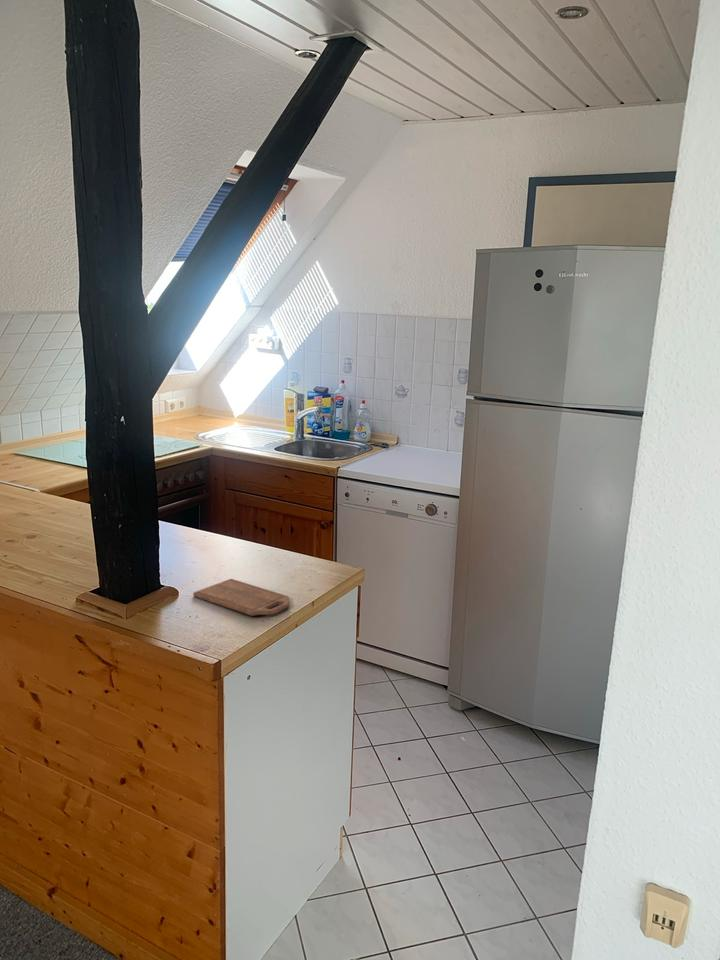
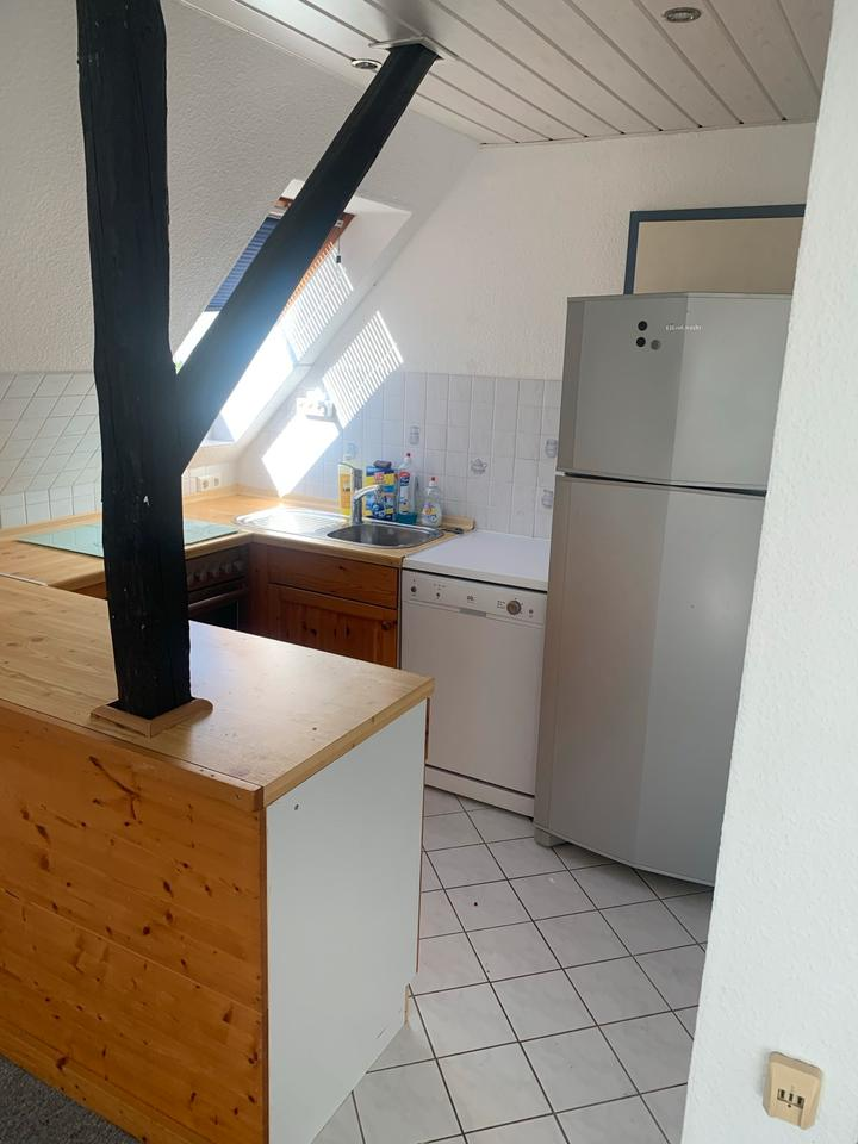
- cutting board (245, 597)
